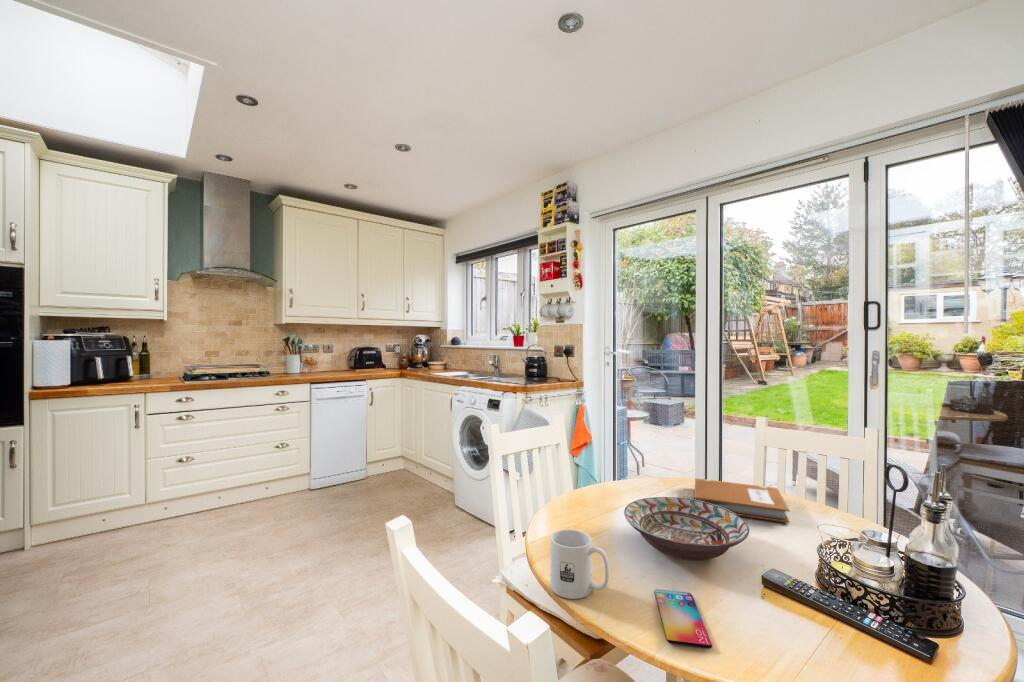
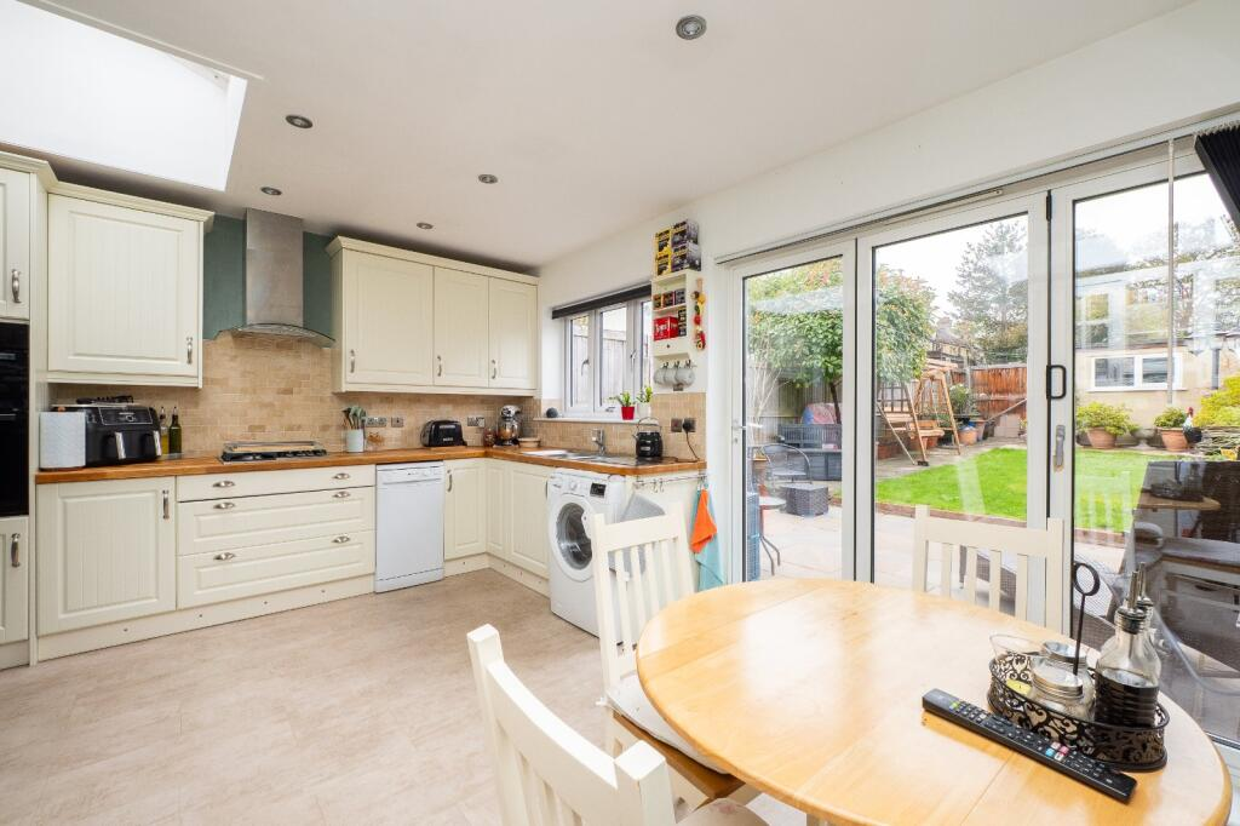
- notebook (739, 497)
- decorative bowl (683, 532)
- smartphone (680, 615)
- mug (579, 564)
